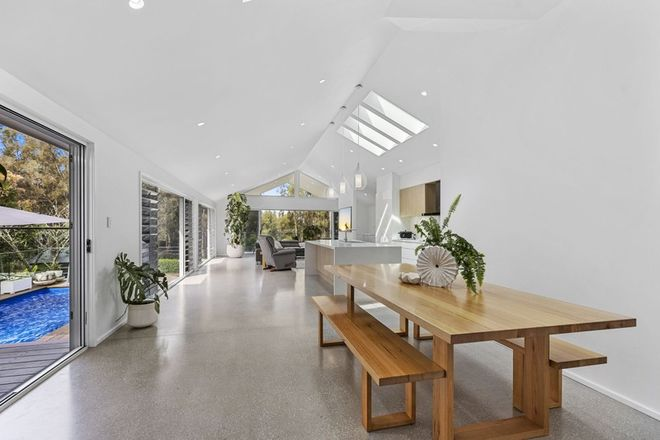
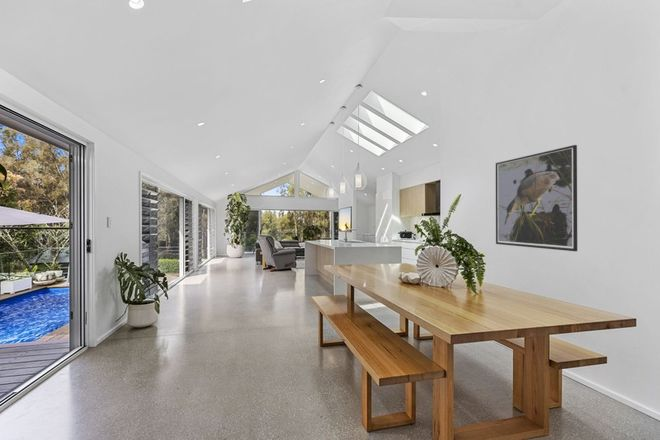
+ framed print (530, 201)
